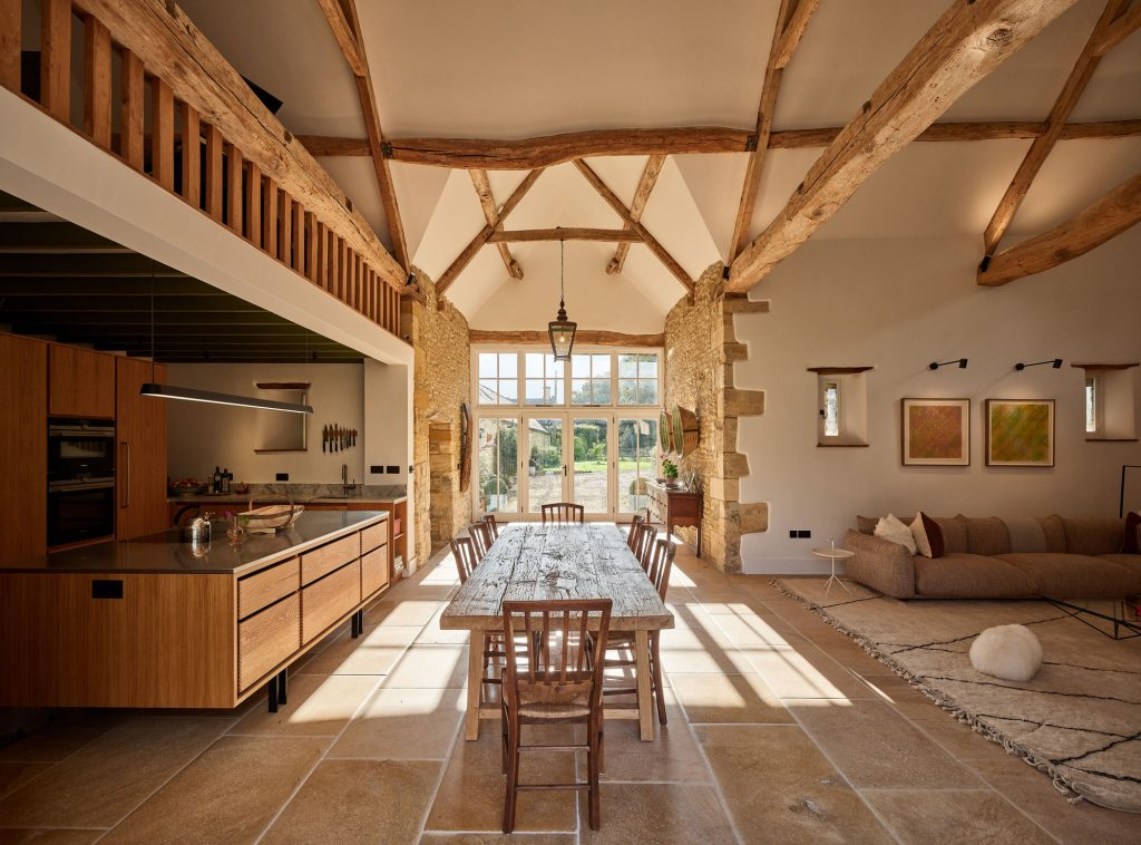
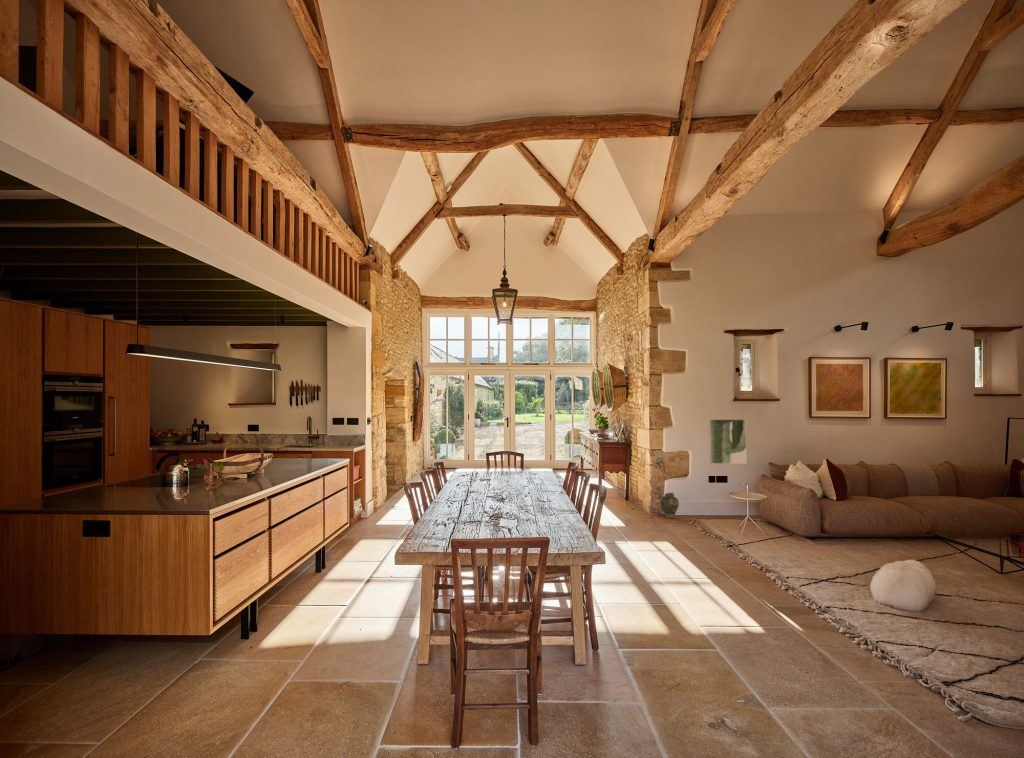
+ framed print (727, 441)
+ vase (669, 505)
